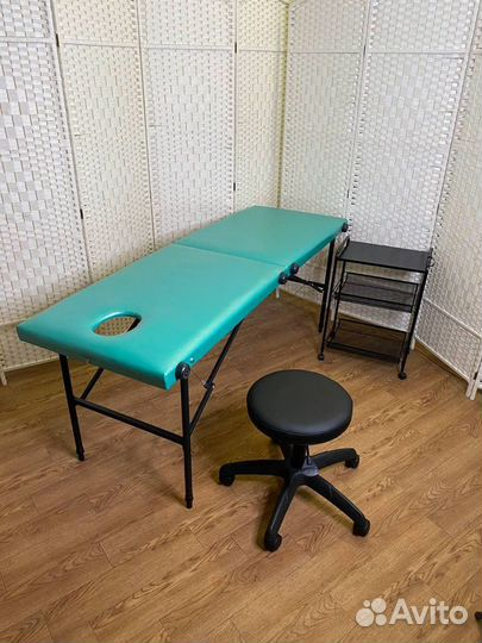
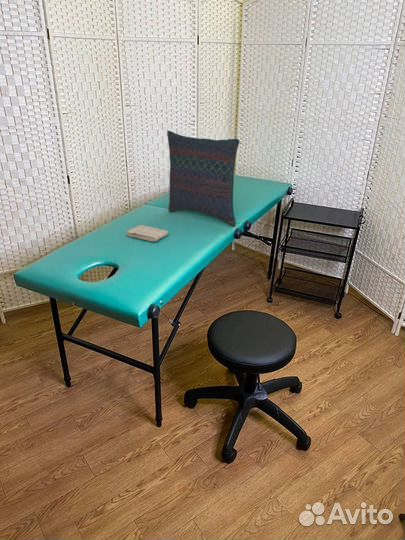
+ washcloth (147, 232)
+ pillow (200, 178)
